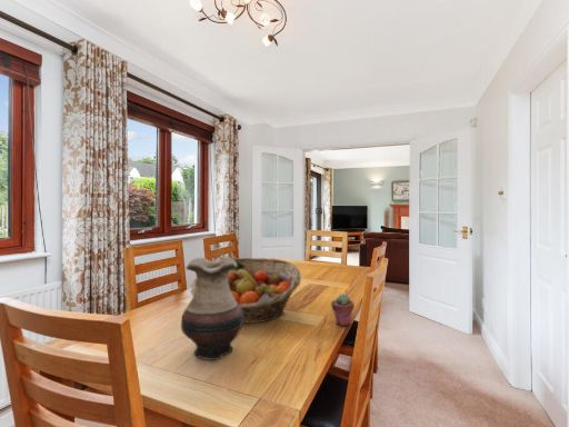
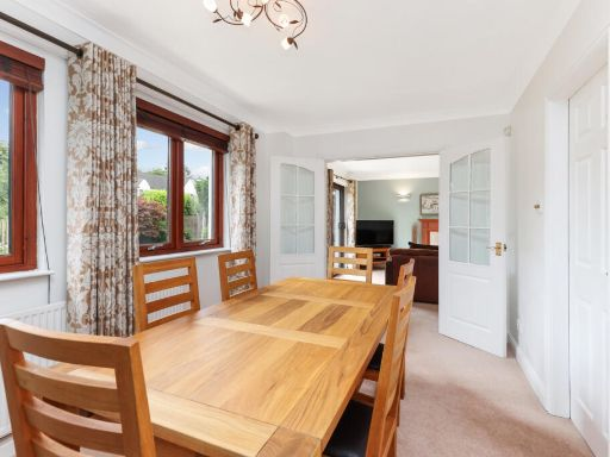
- fruit basket (246, 287)
- potted succulent (342, 308)
- vase (212, 306)
